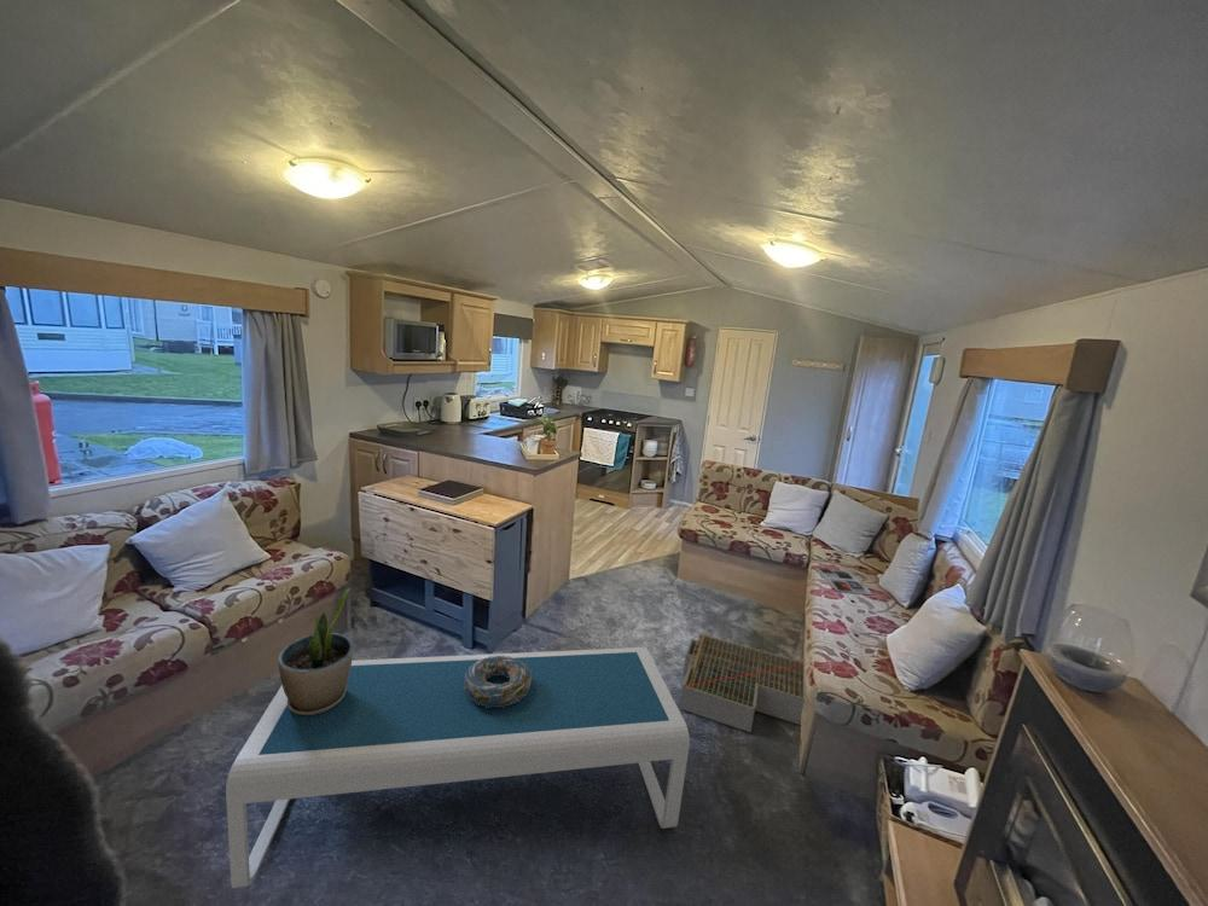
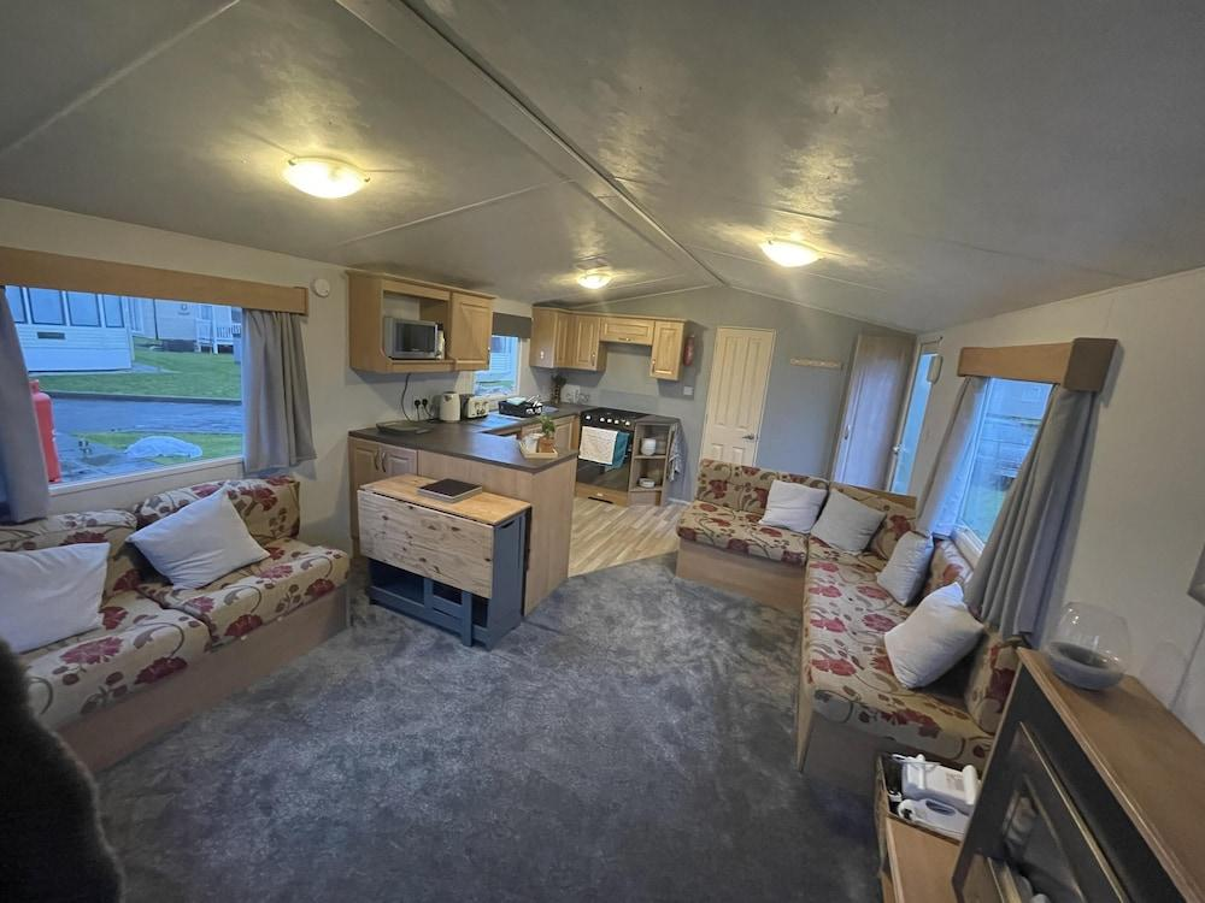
- magazine (842, 579)
- decorative bowl (498, 674)
- potted plant (316, 647)
- coffee table (481, 742)
- architectural model (741, 681)
